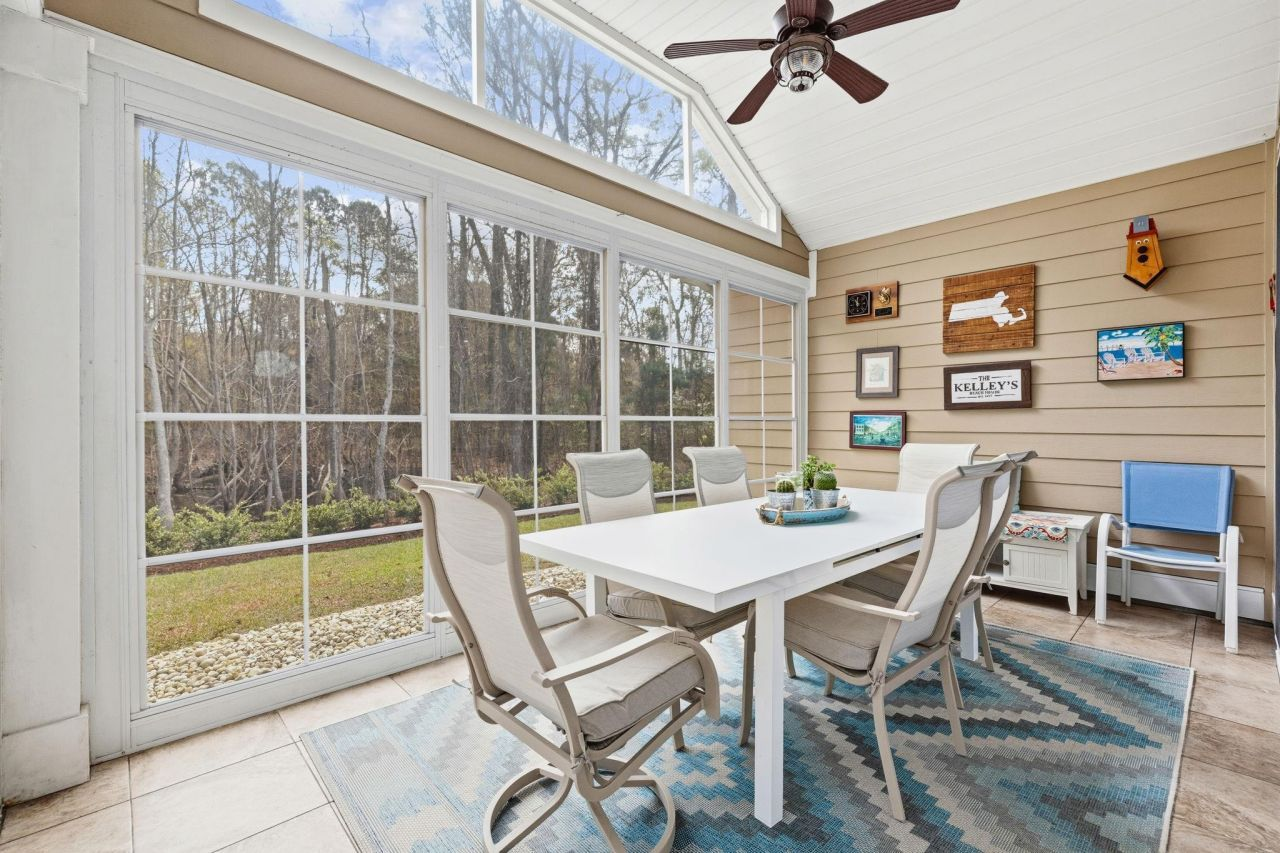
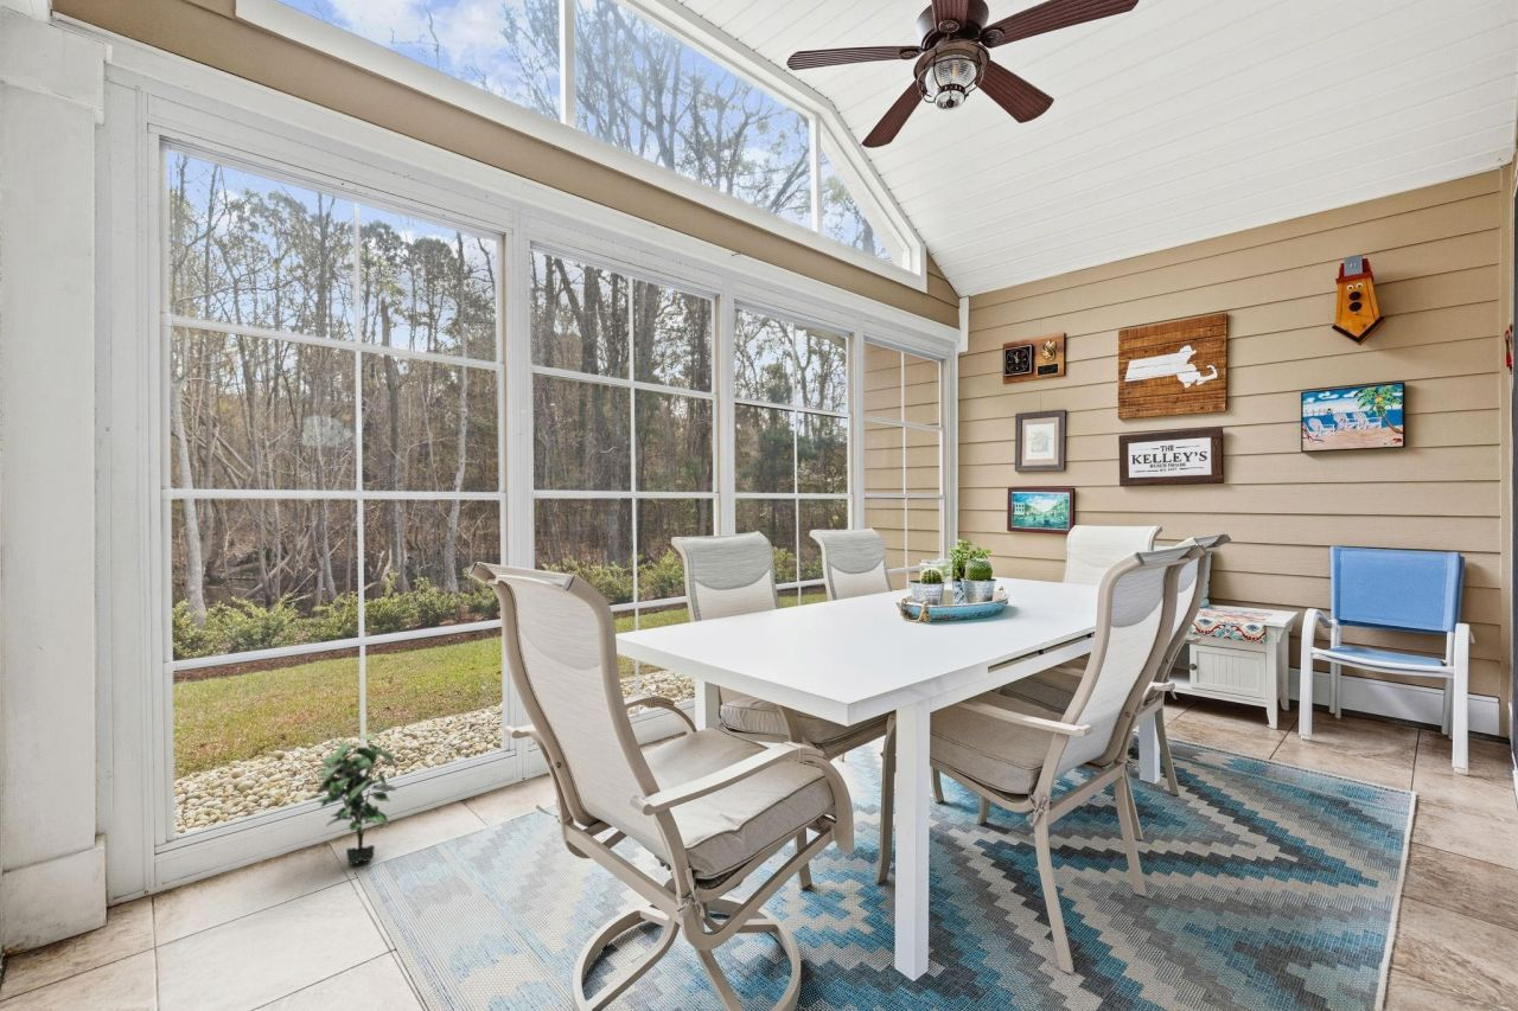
+ potted plant (356, 796)
